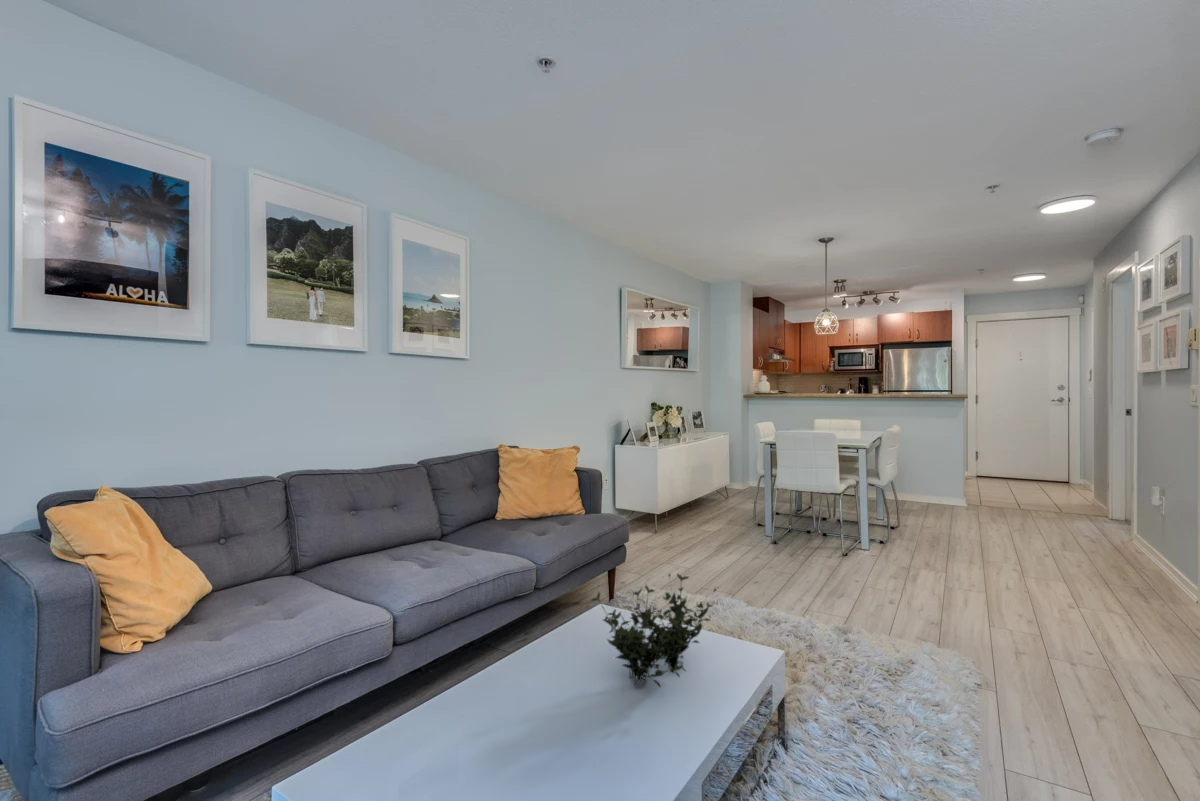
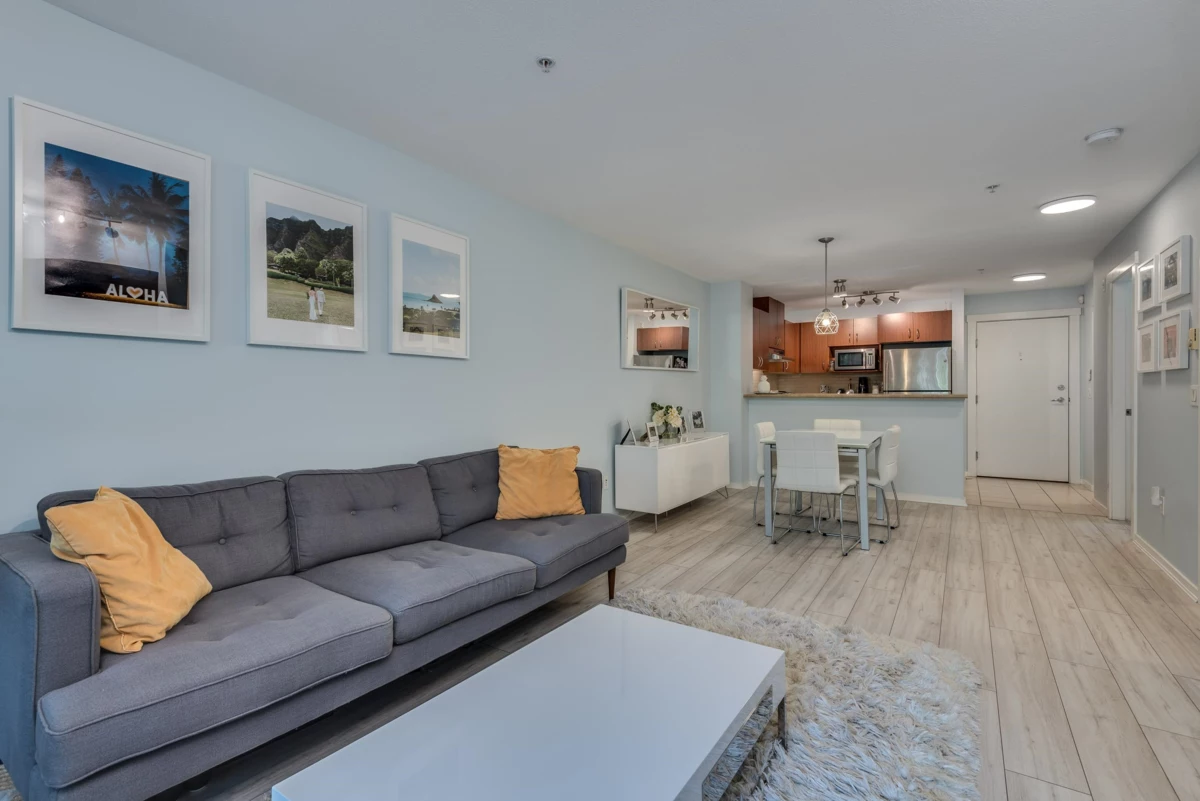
- plant (660, 631)
